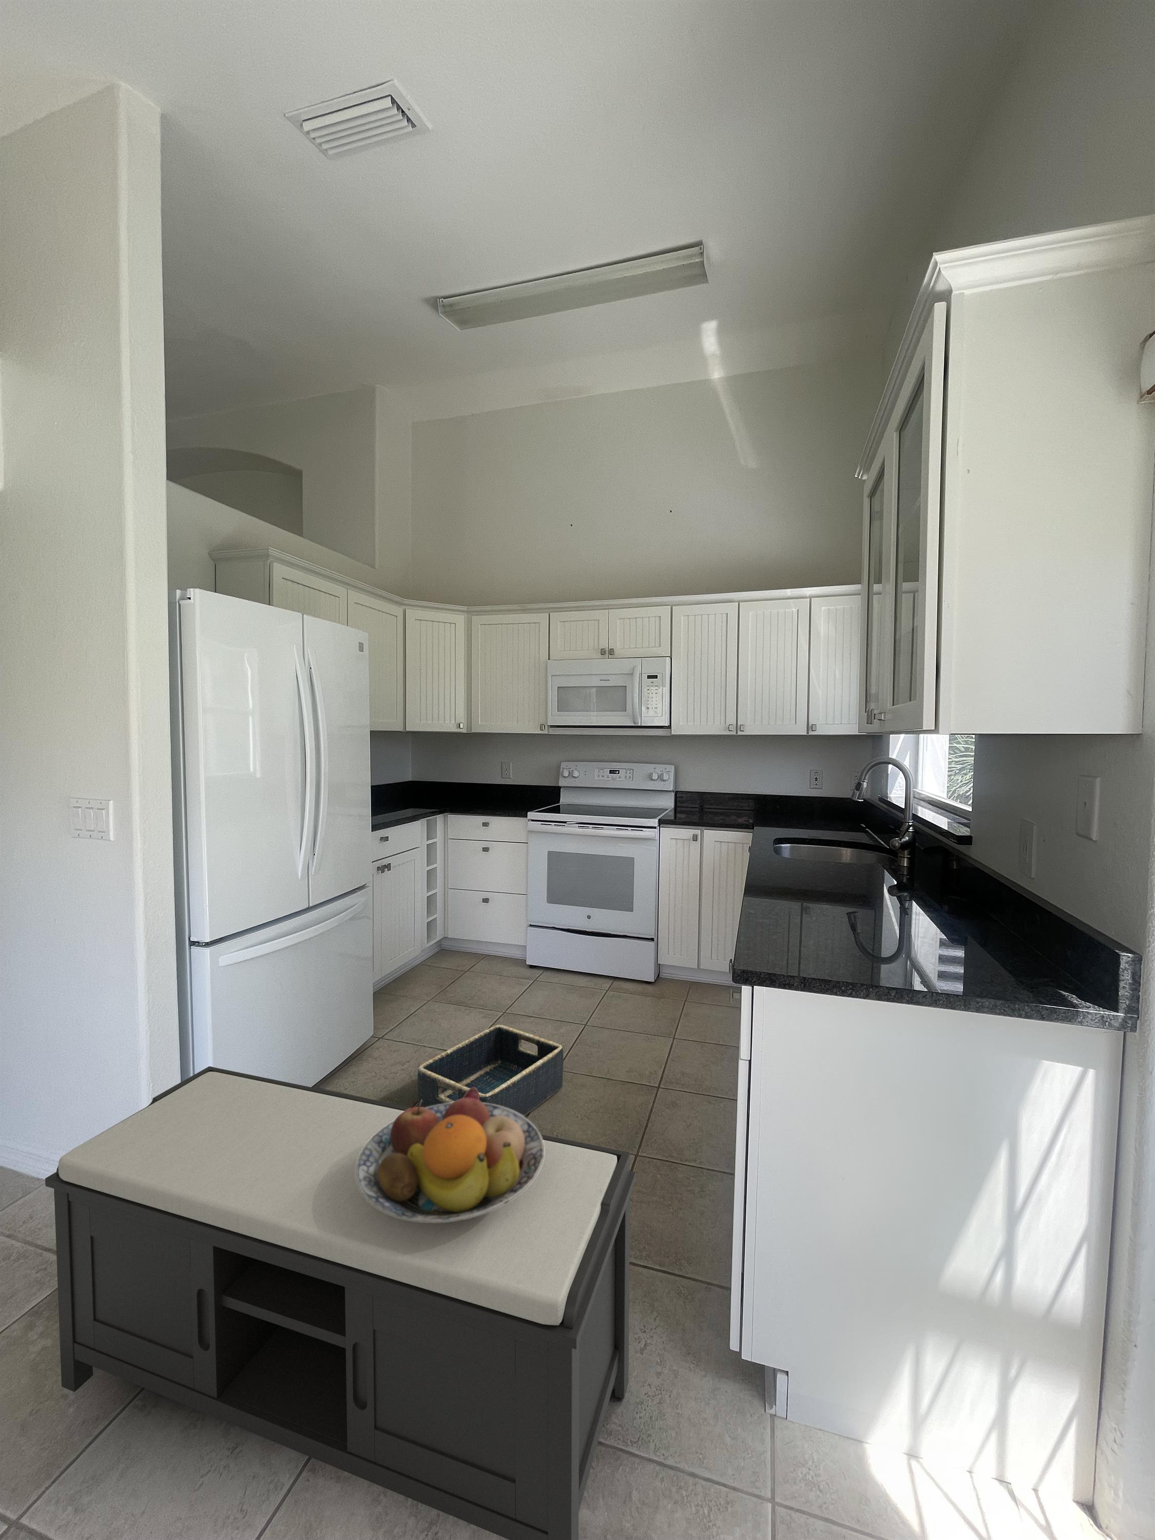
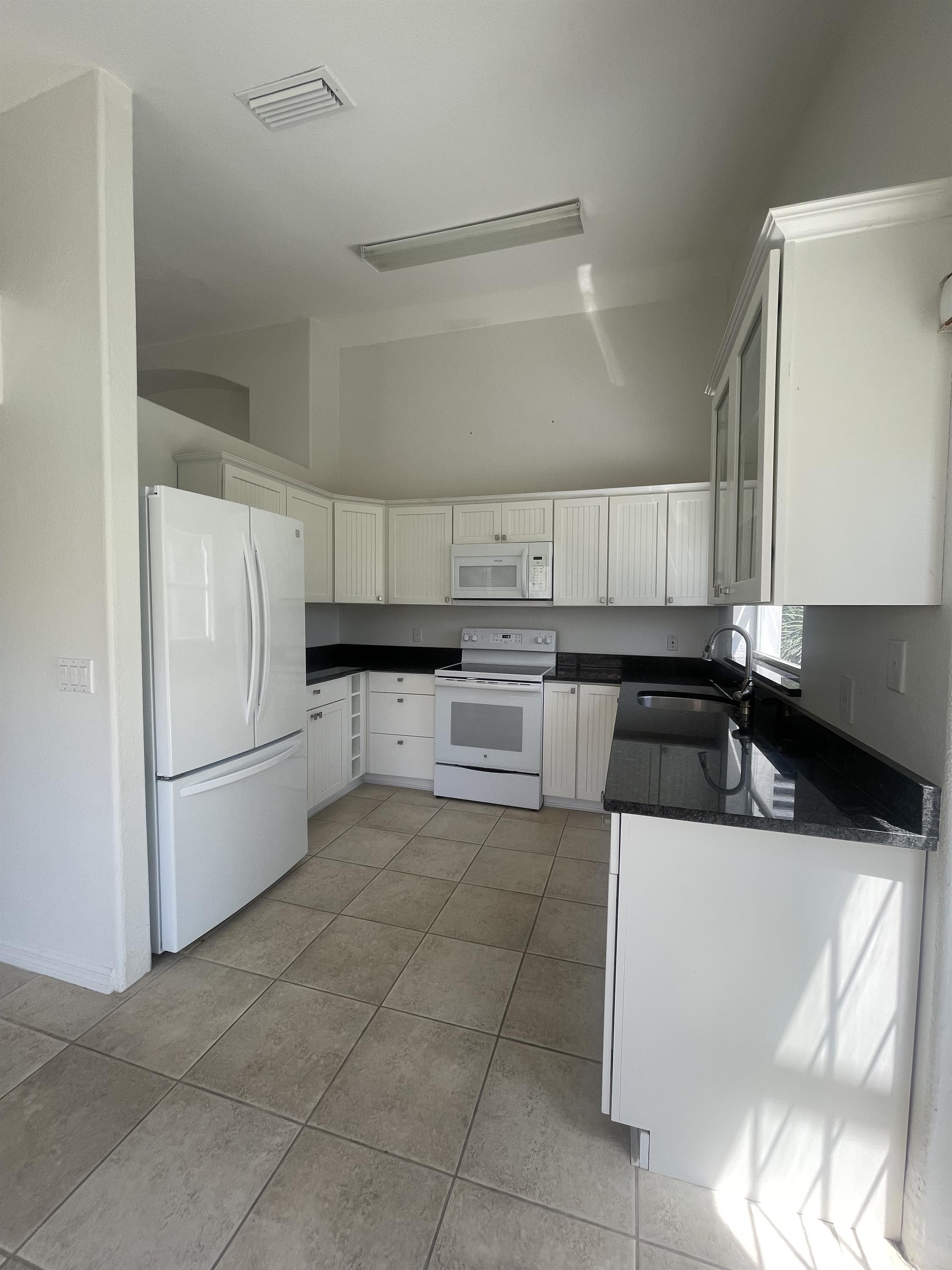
- bench (345, 1268)
- fruit bowl (453, 1145)
- basket (493, 1078)
